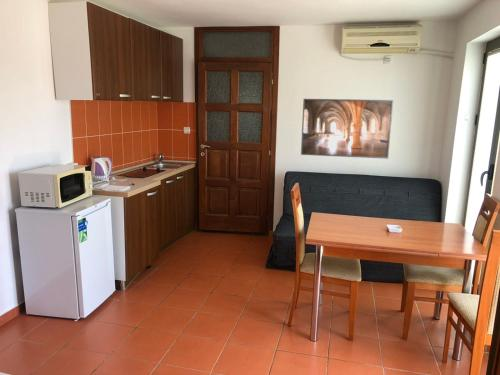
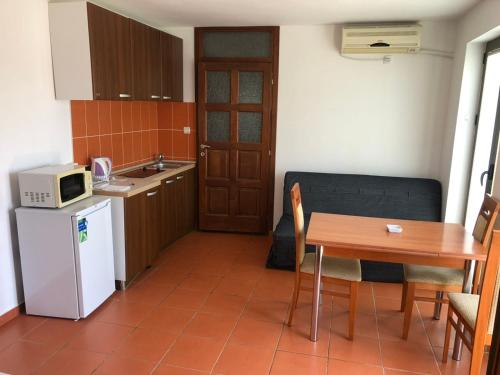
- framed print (345, 128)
